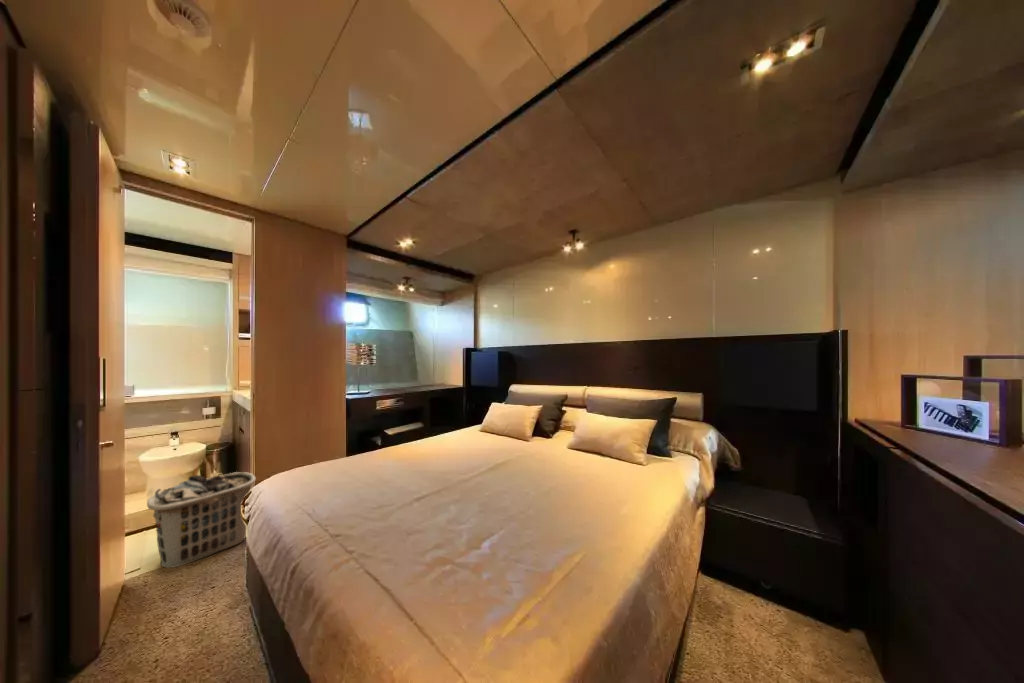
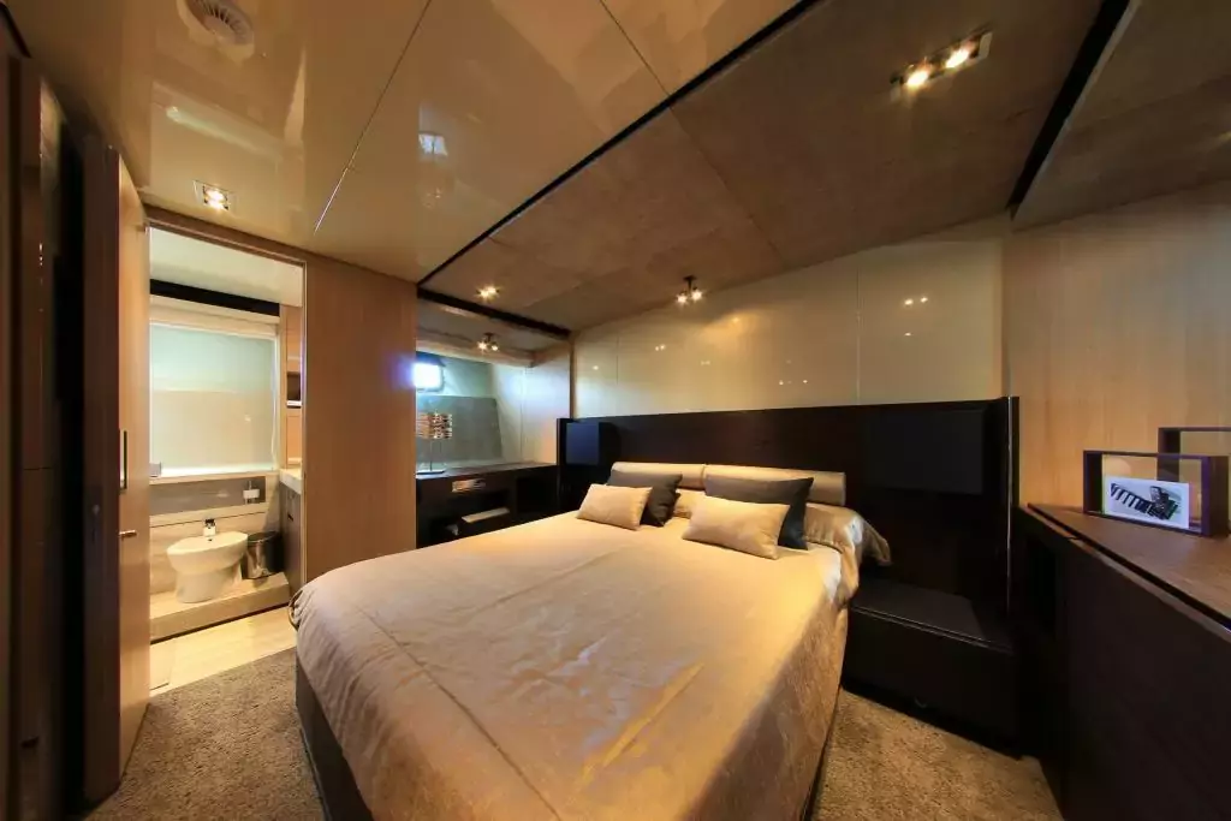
- clothes hamper (206, 511)
